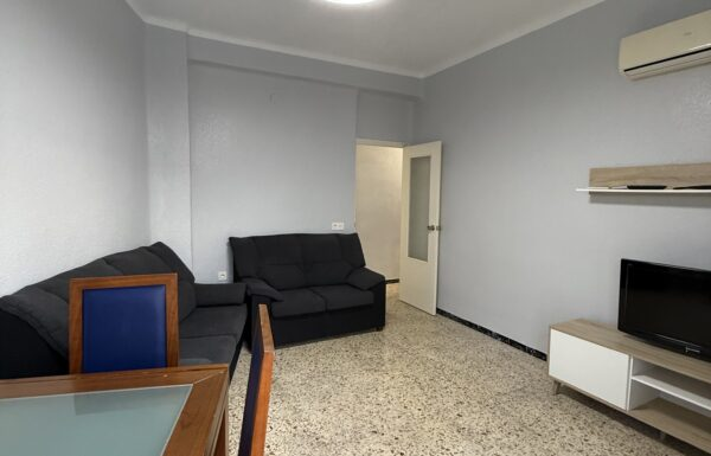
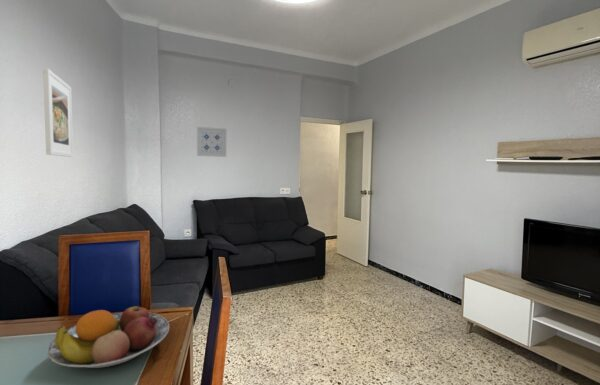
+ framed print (59, 117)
+ fruit bowl (113, 330)
+ wall art (211, 142)
